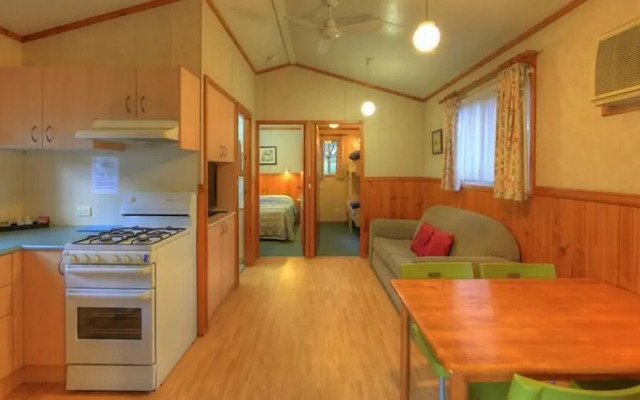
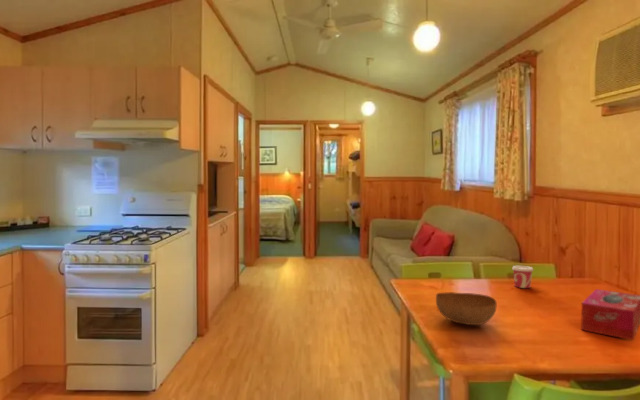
+ cup (522, 276)
+ bowl (465, 310)
+ tissue box (612, 312)
